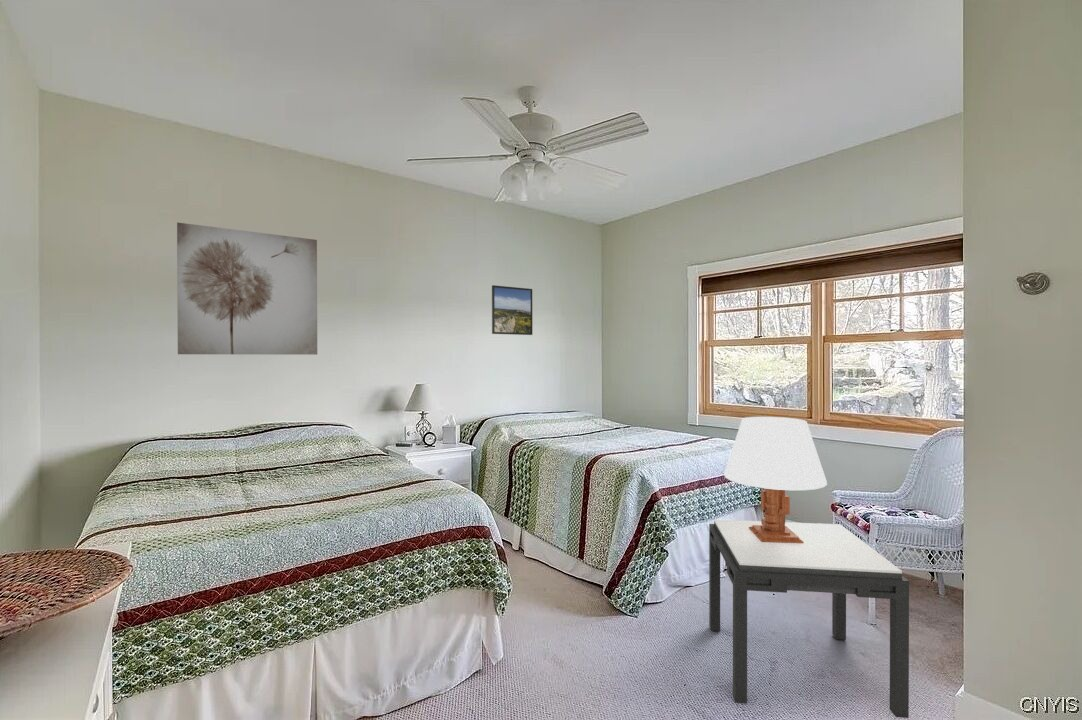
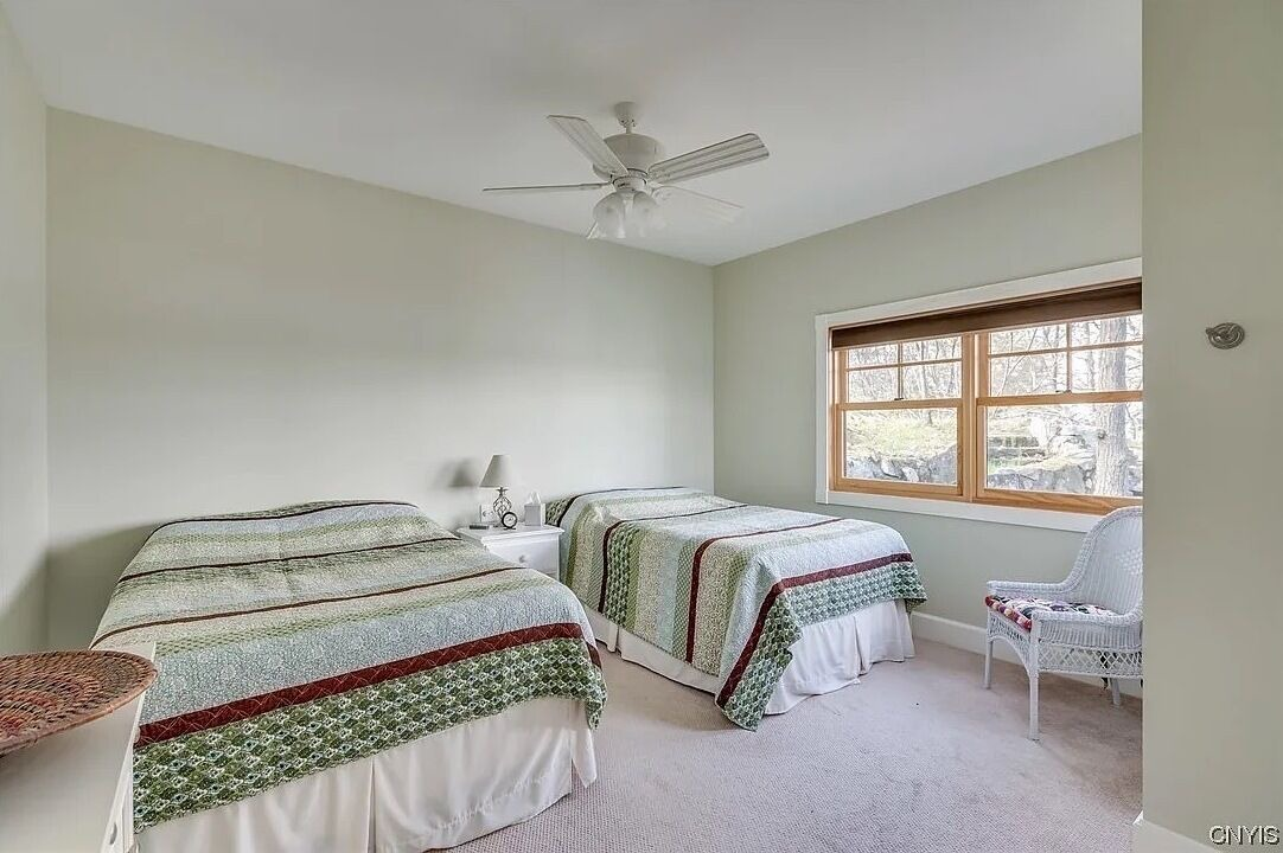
- wall art (251, 293)
- side table (794, 590)
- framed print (512, 310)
- table lamp (773, 477)
